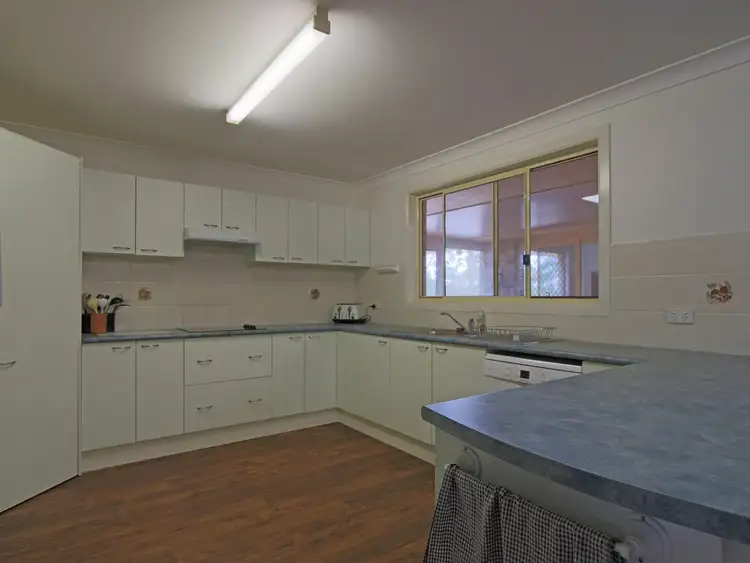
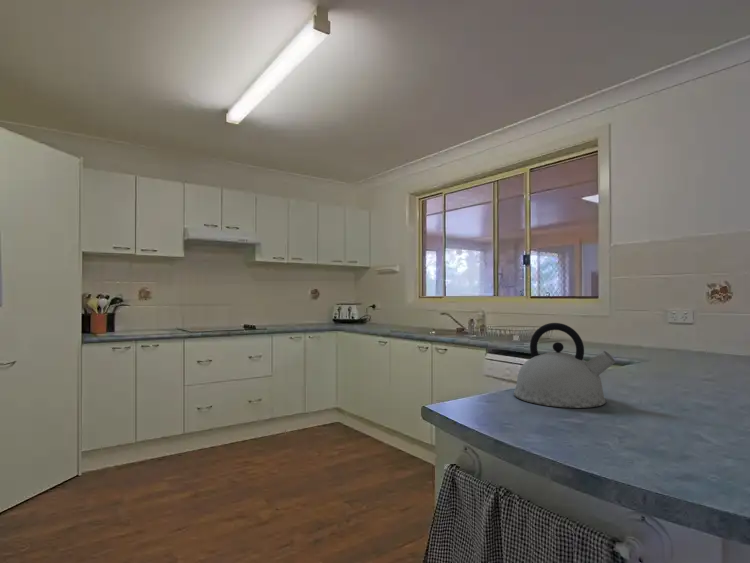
+ kettle (562, 360)
